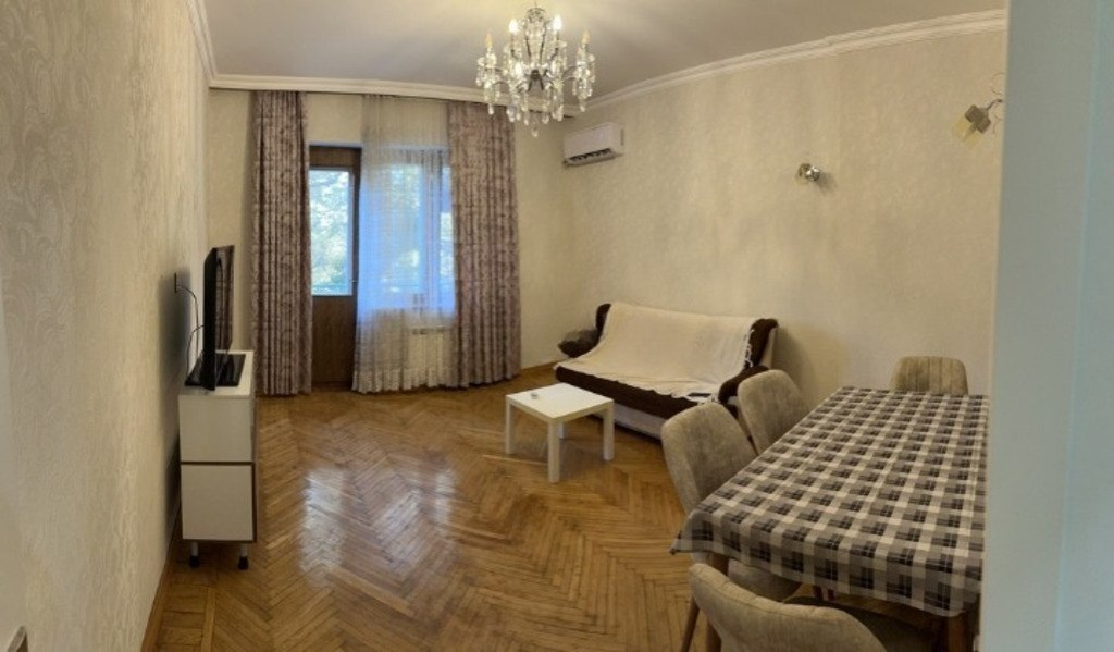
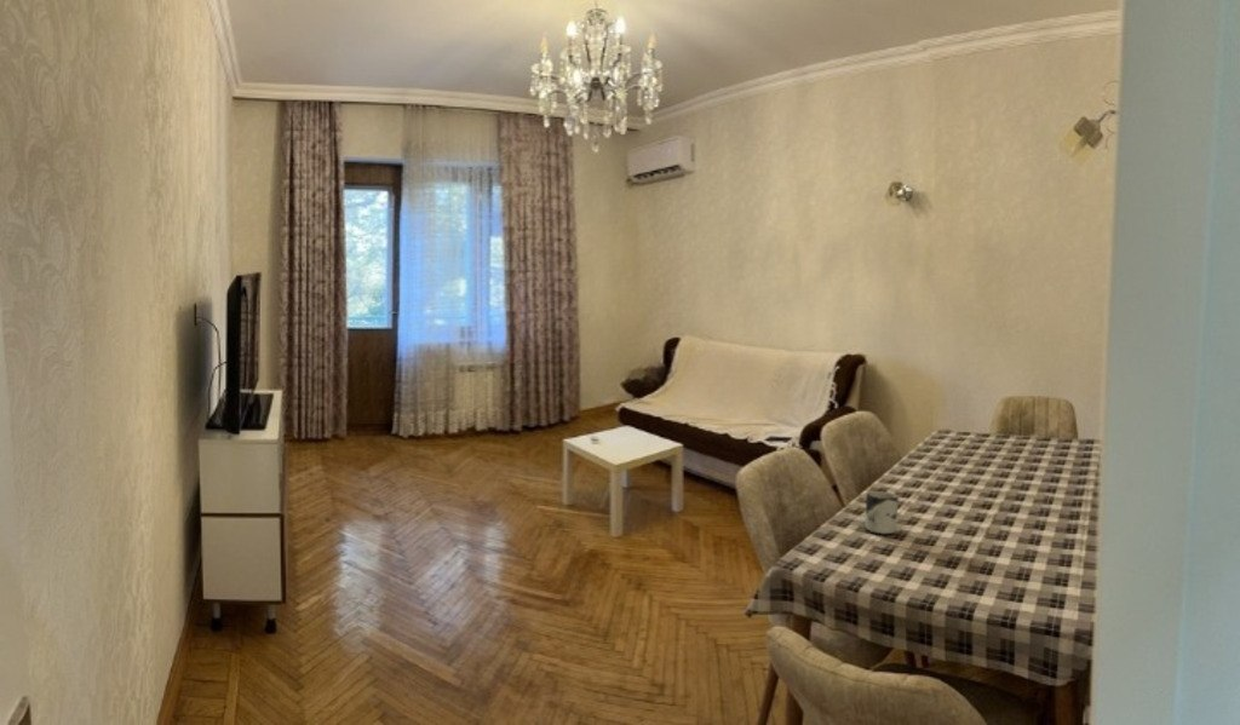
+ cup (879, 513)
